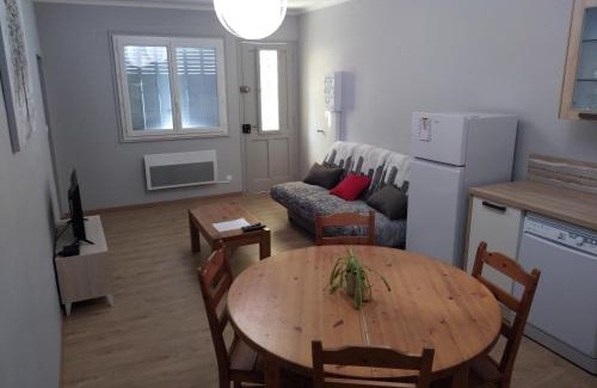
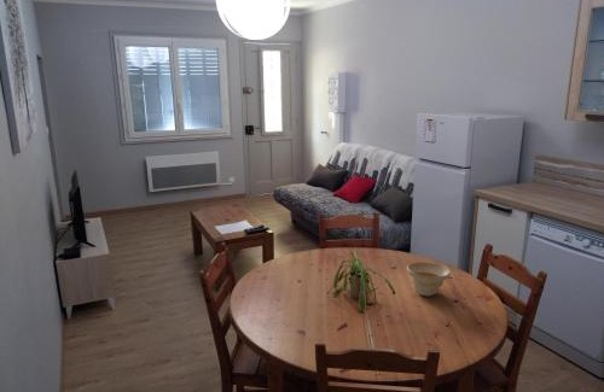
+ bowl (428, 280)
